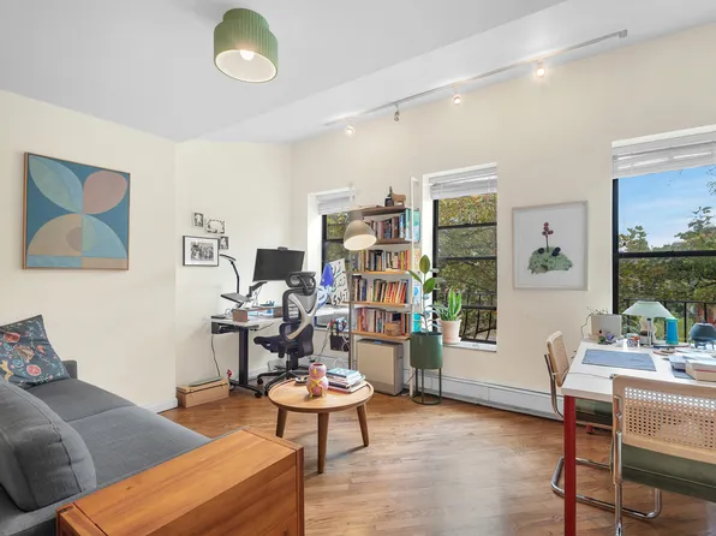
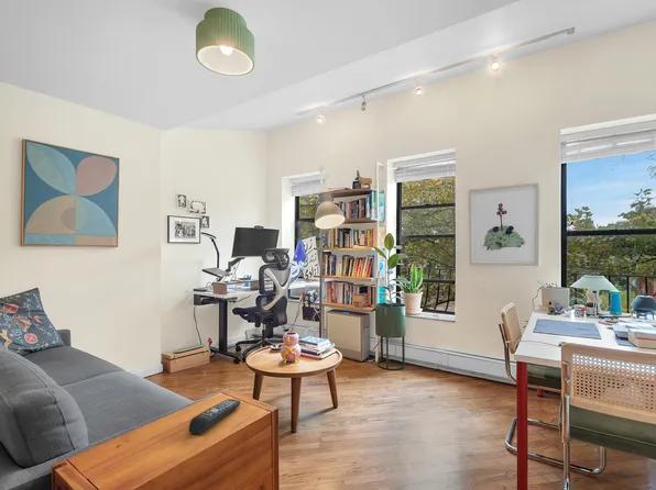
+ remote control (216, 413)
